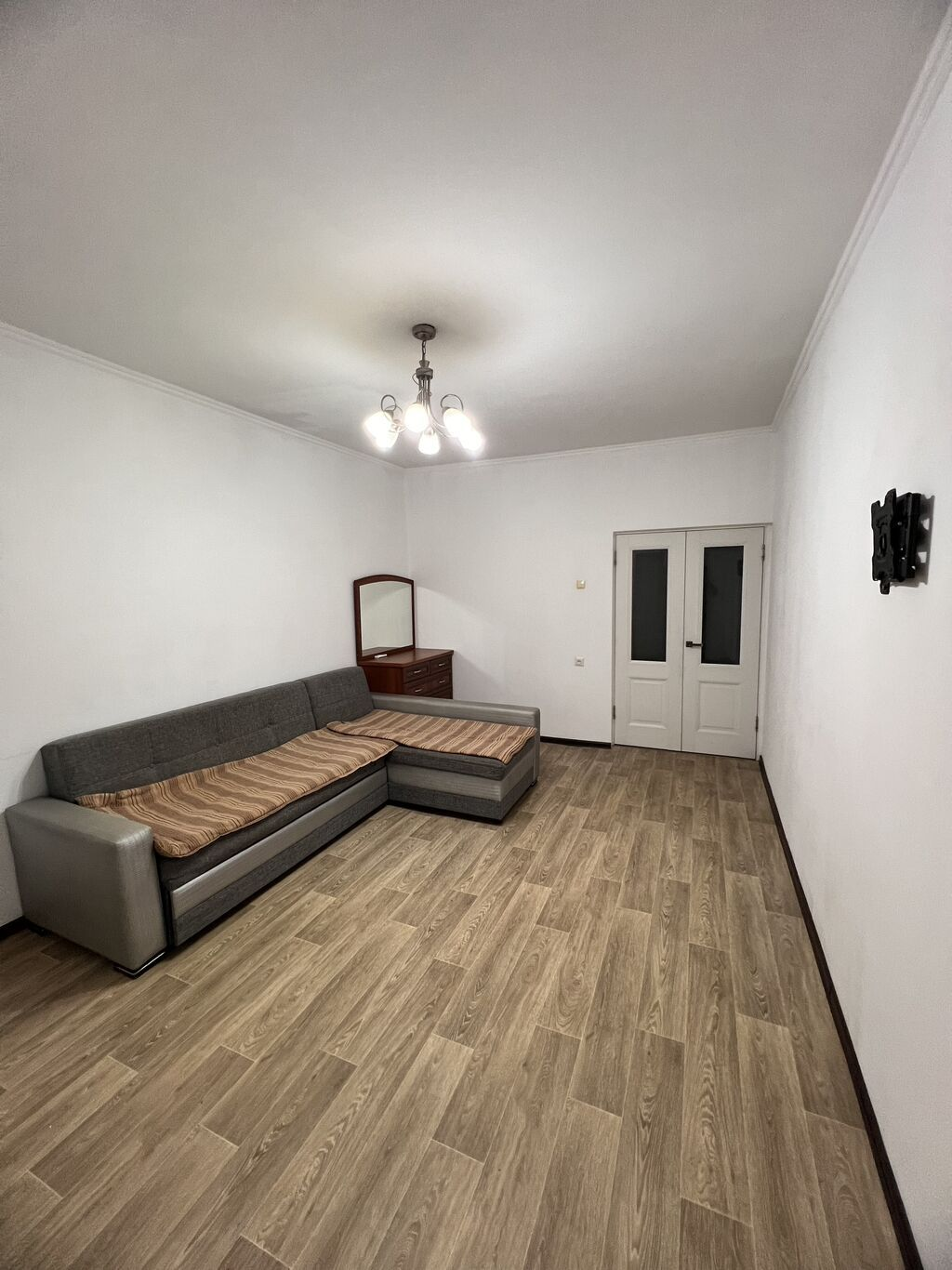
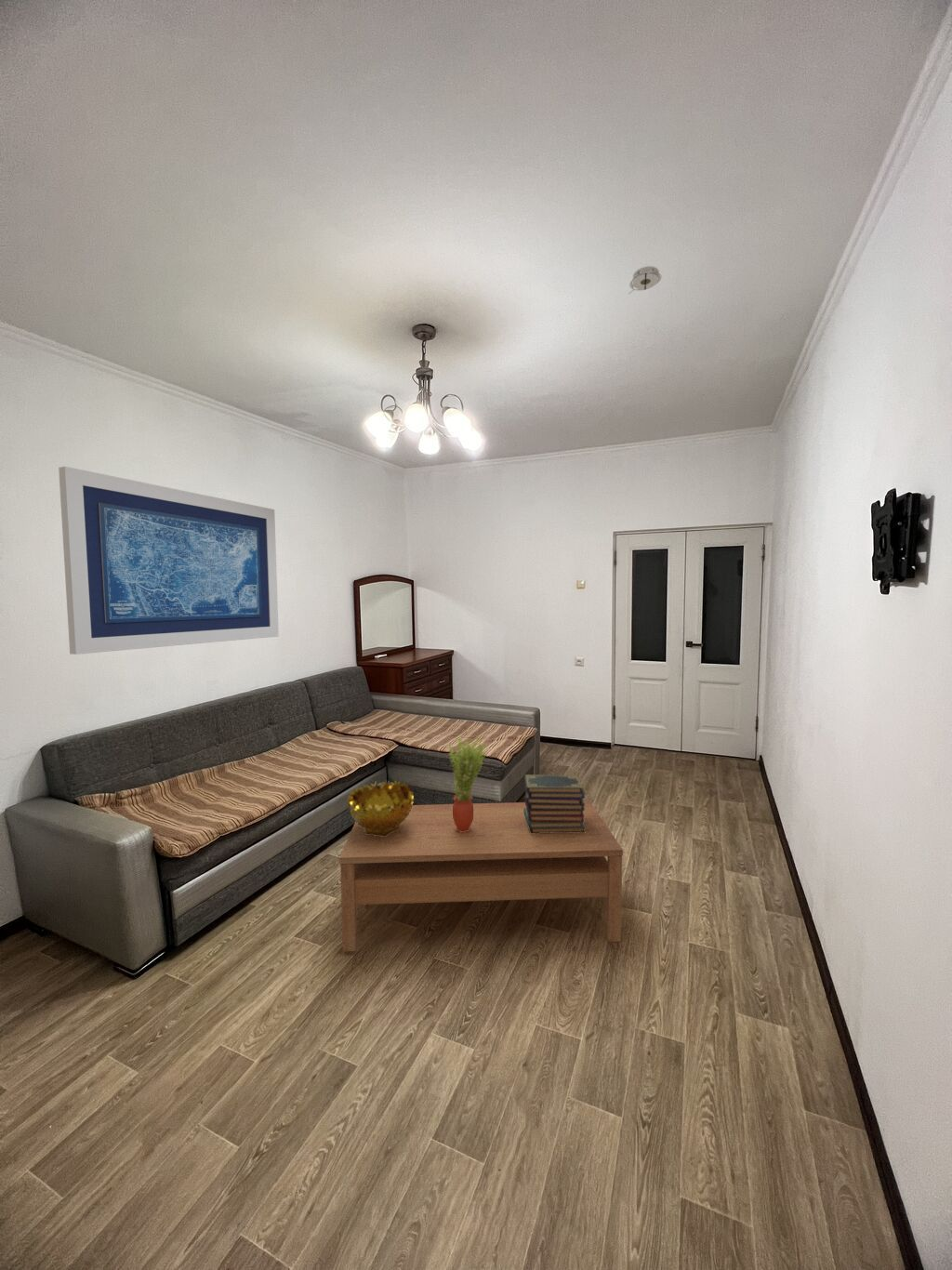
+ decorative bowl (381, 810)
+ smoke detector (644, 278)
+ book stack (553, 802)
+ wall art (190, 568)
+ coffee table (480, 867)
+ potted plant (468, 780)
